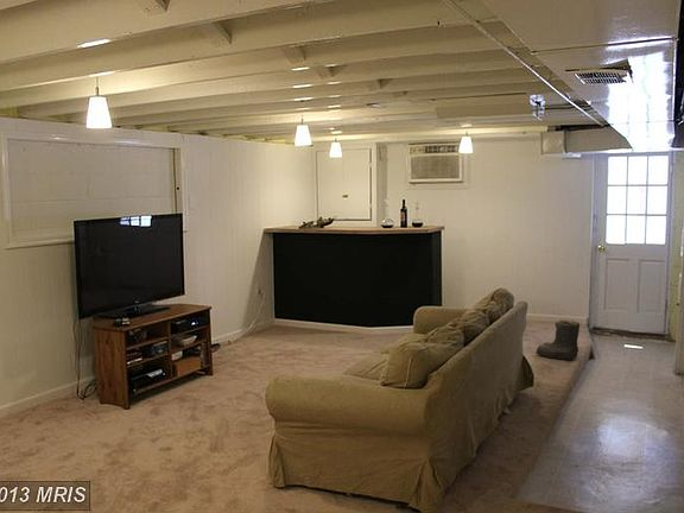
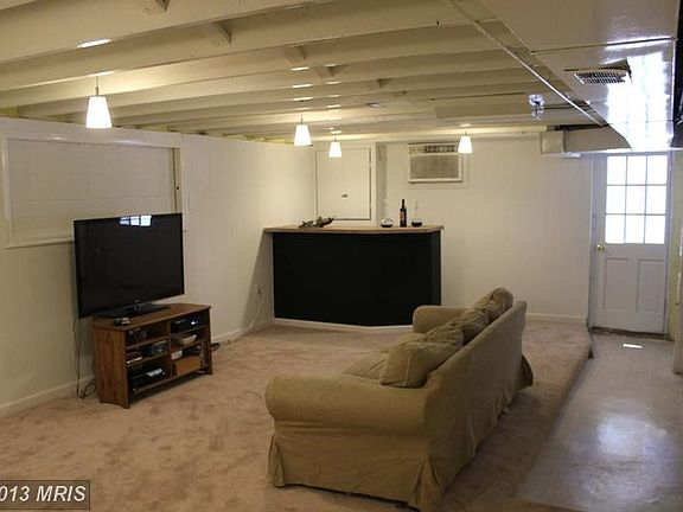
- boots (557, 337)
